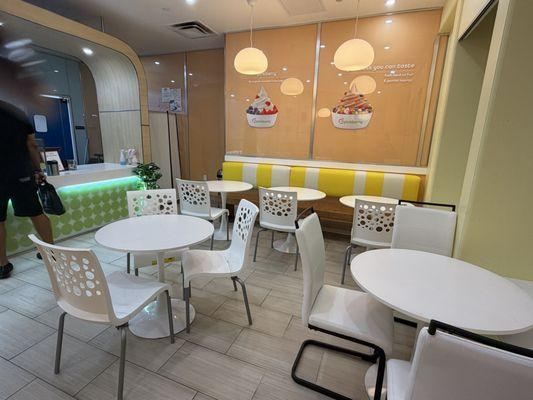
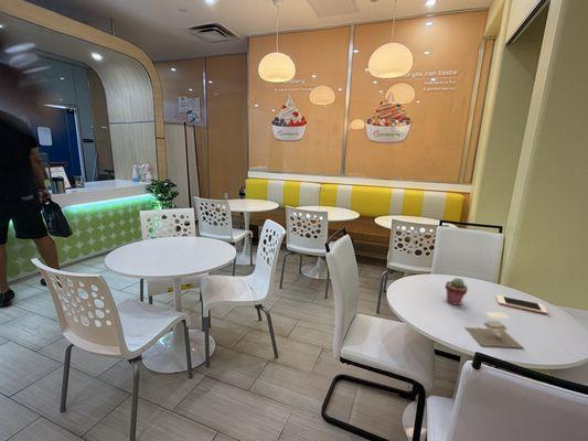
+ cell phone (520, 303)
+ potted succulent (456, 290)
+ napkin holder (494, 325)
